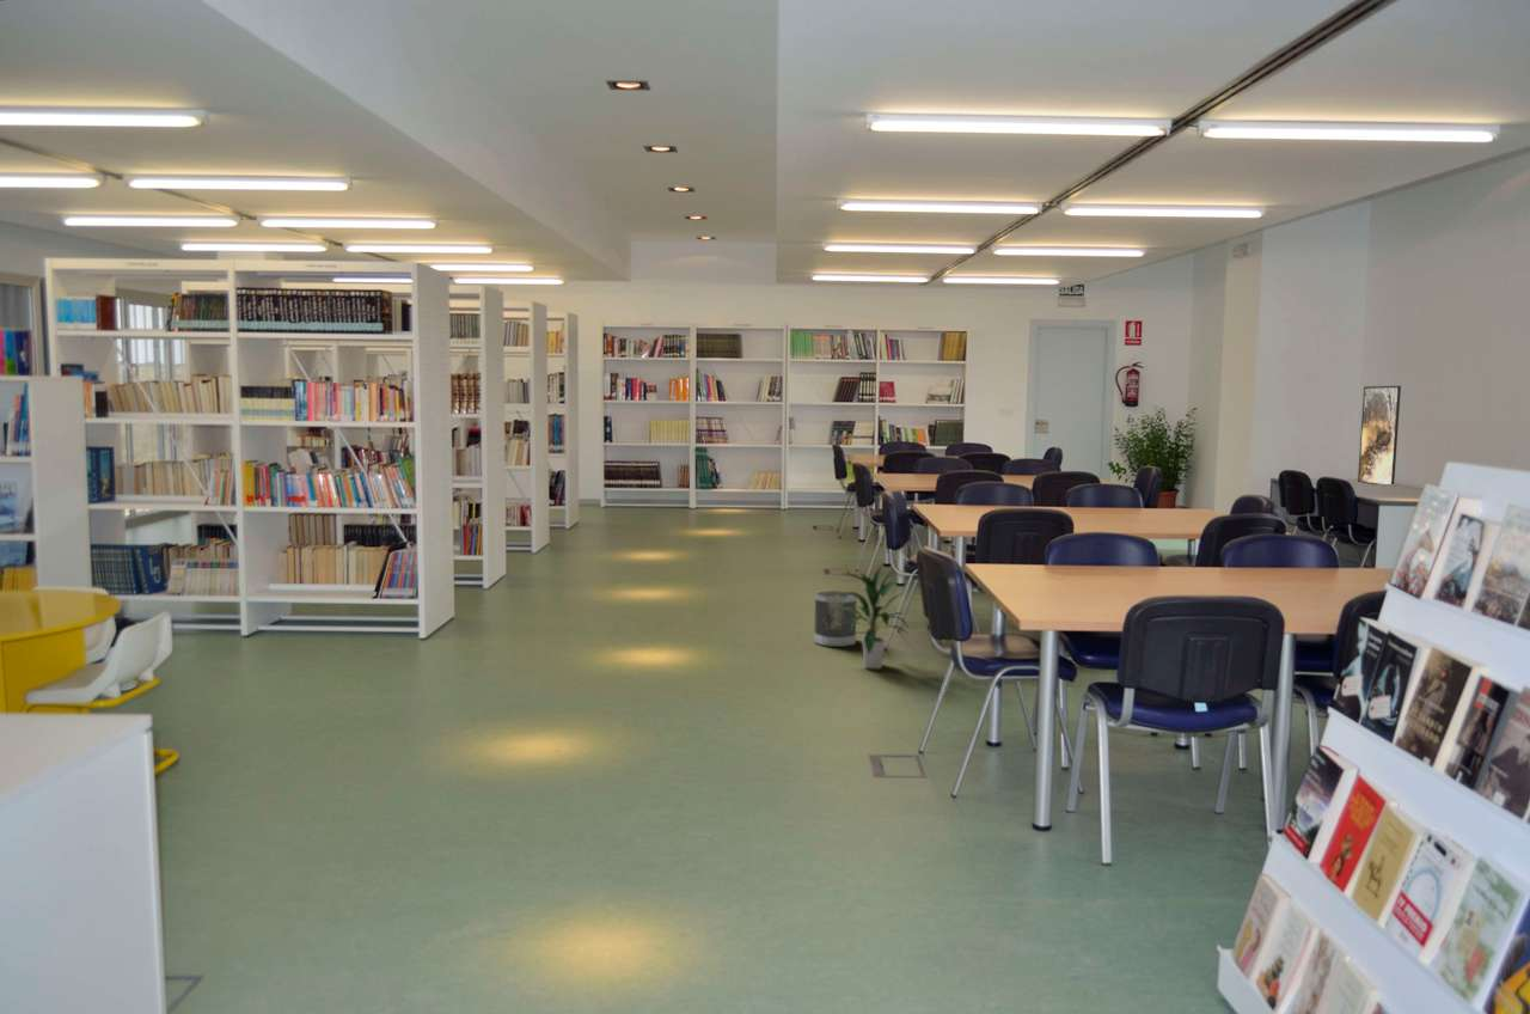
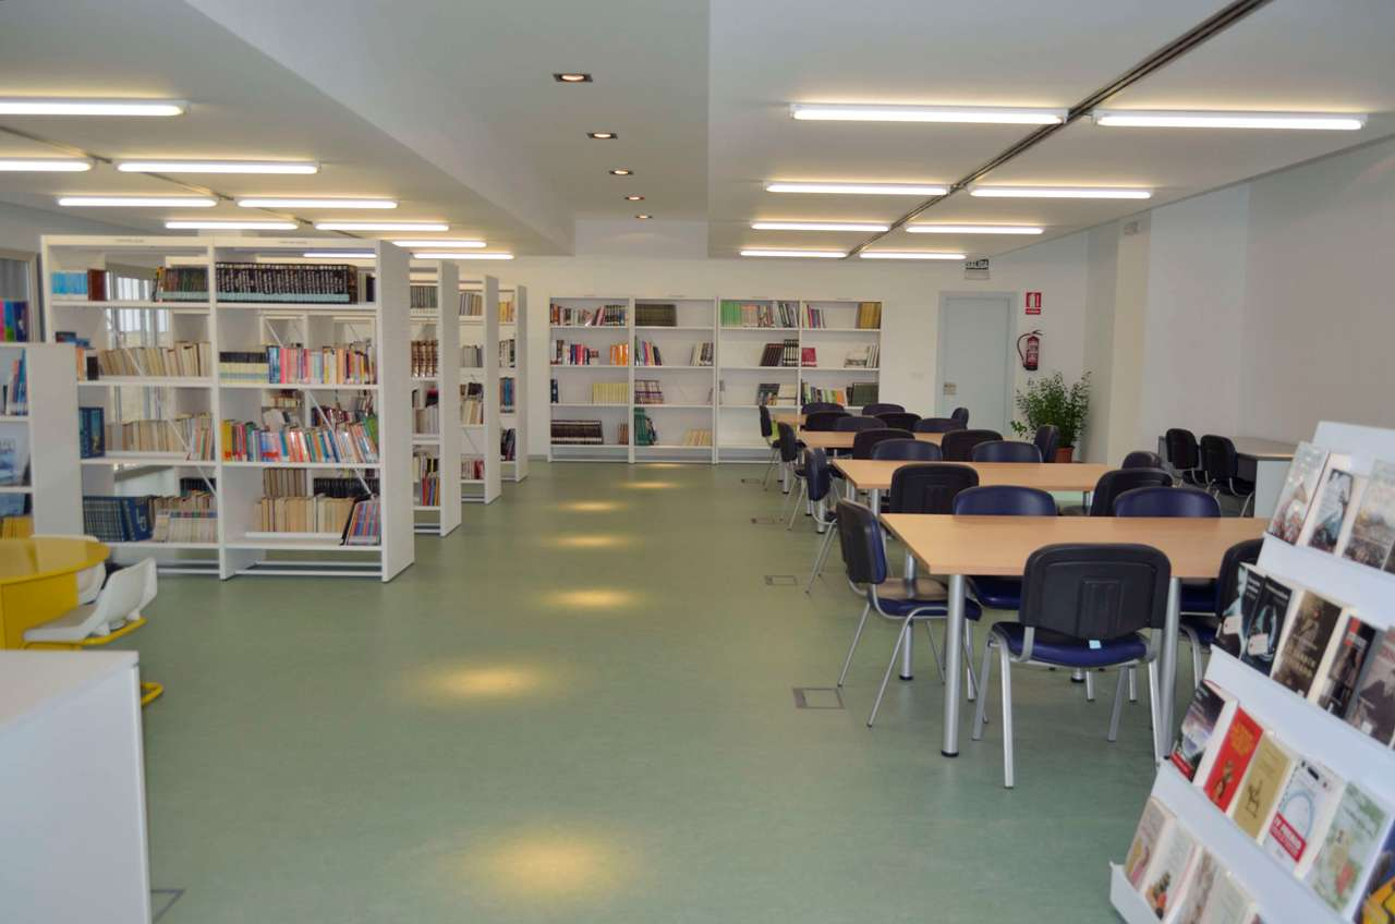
- indoor plant (871, 615)
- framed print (1378, 435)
- wastebasket (834, 618)
